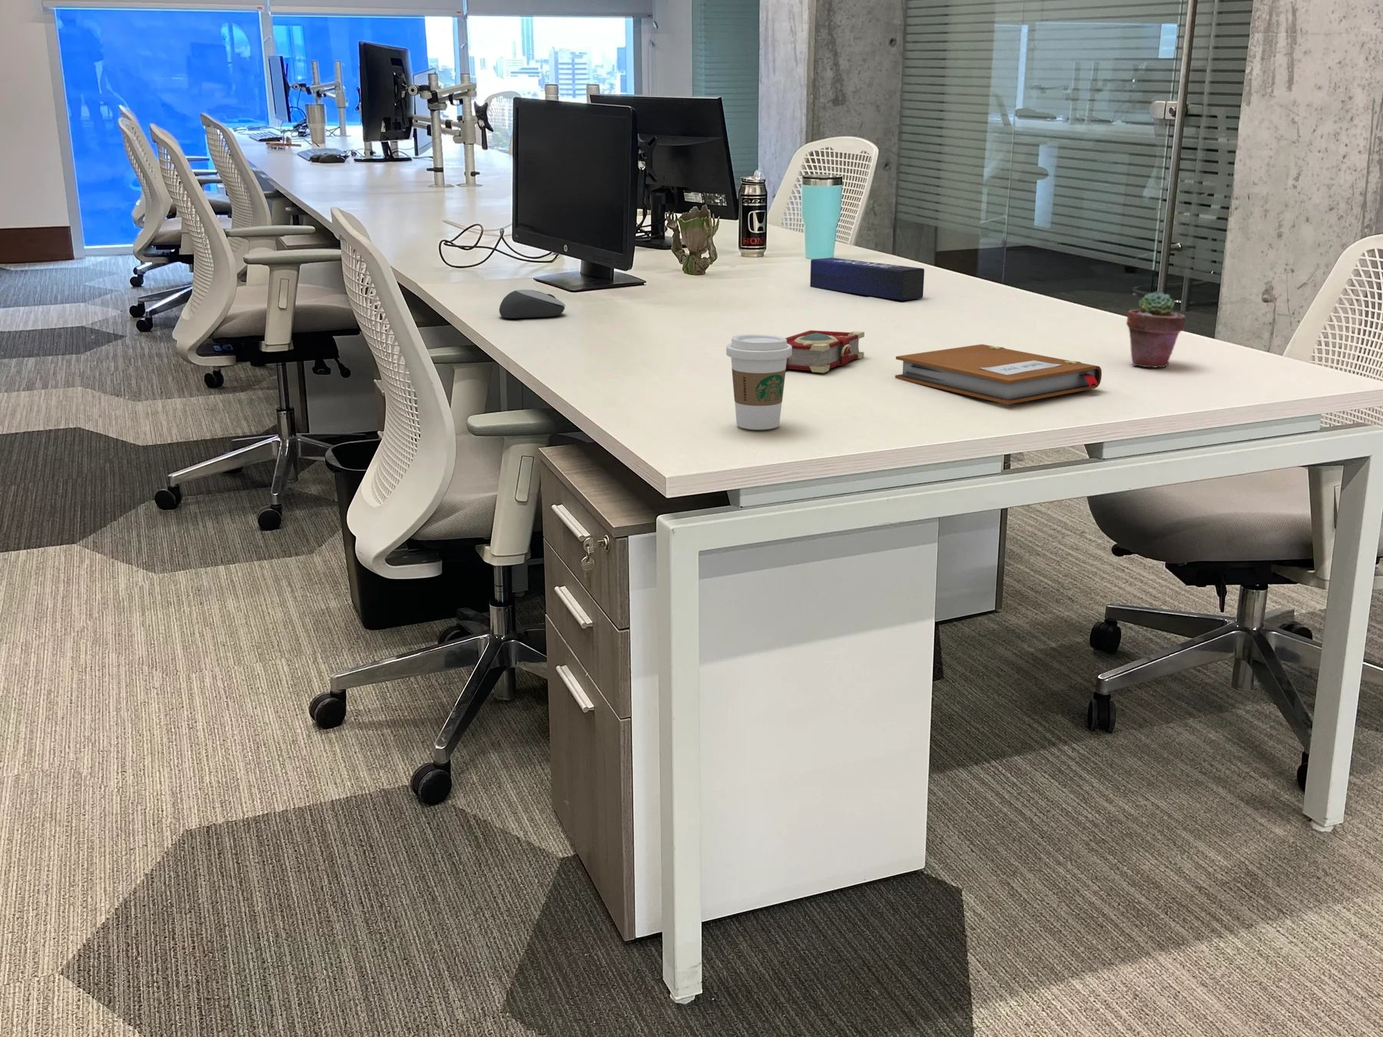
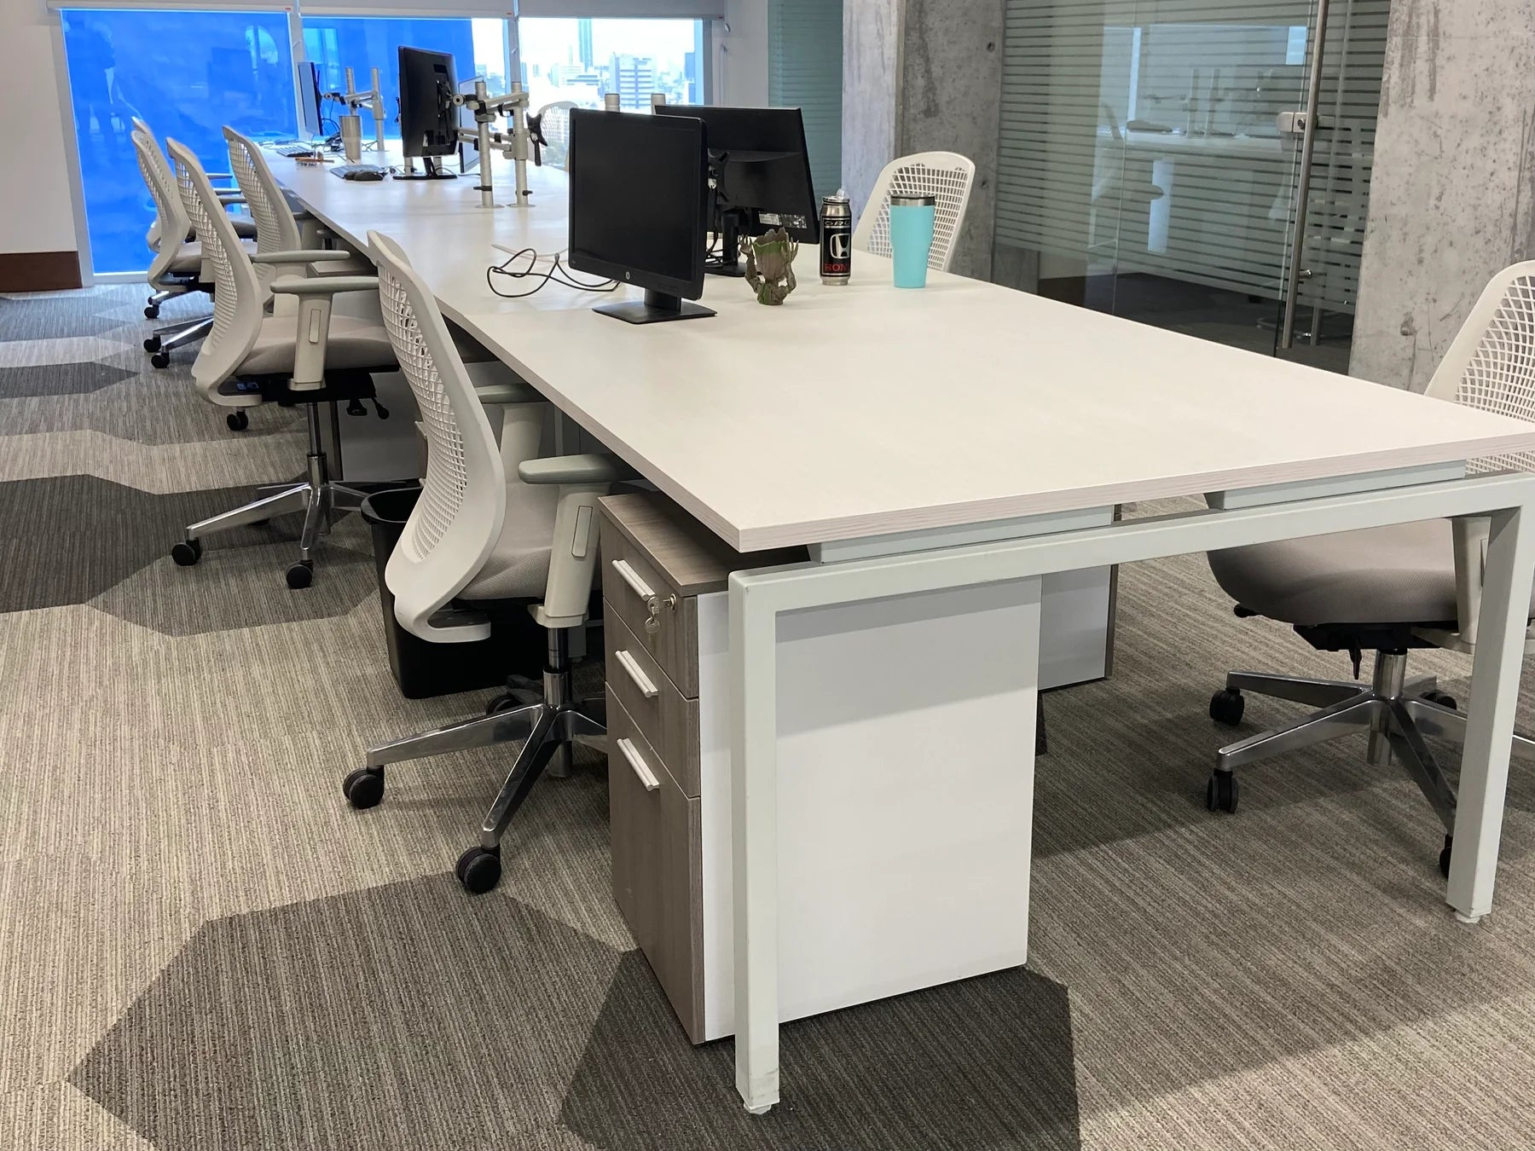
- coffee cup (758, 381)
- book (813, 347)
- mouse (531, 302)
- notebook (1000, 371)
- potted succulent (1154, 328)
- tissue box (865, 278)
